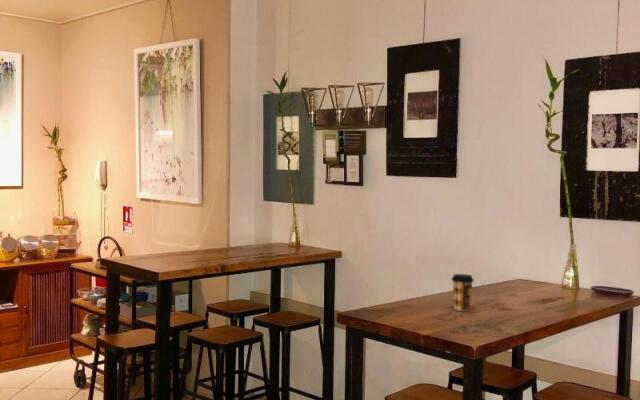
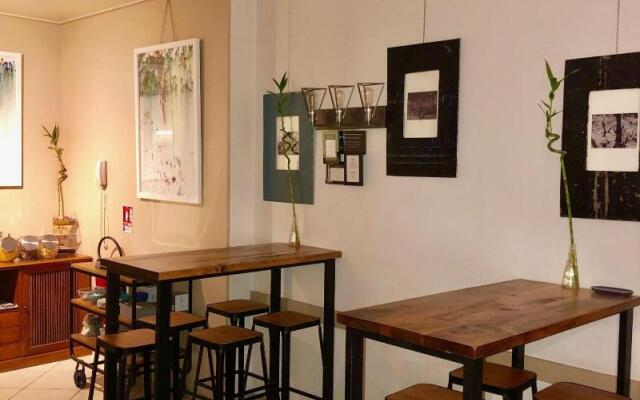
- coffee cup (462, 292)
